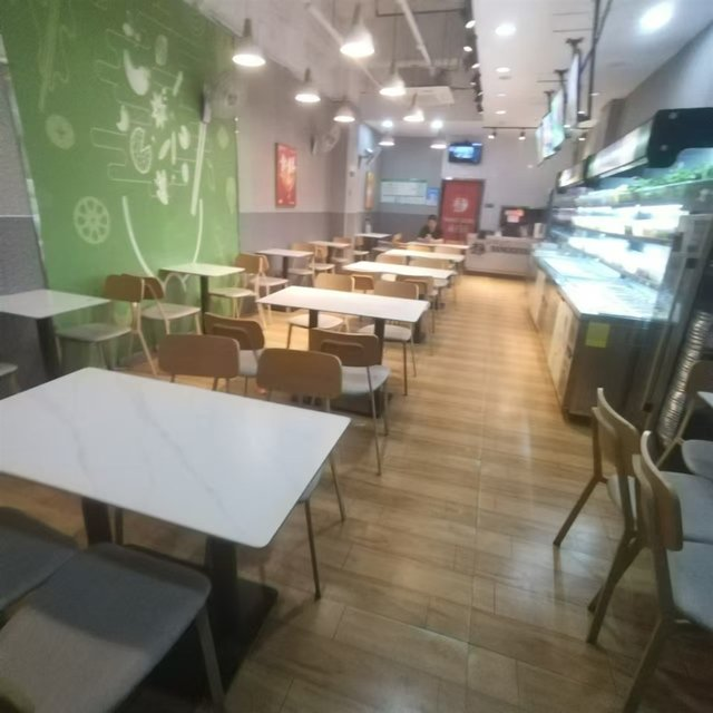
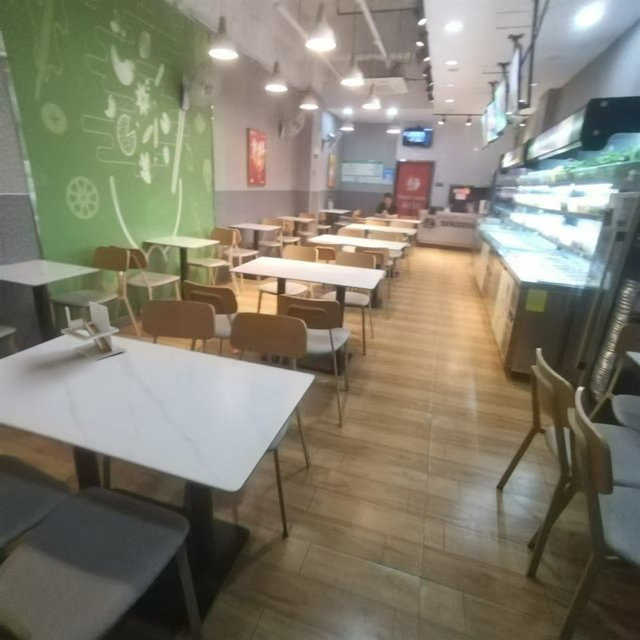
+ napkin holder (89, 329)
